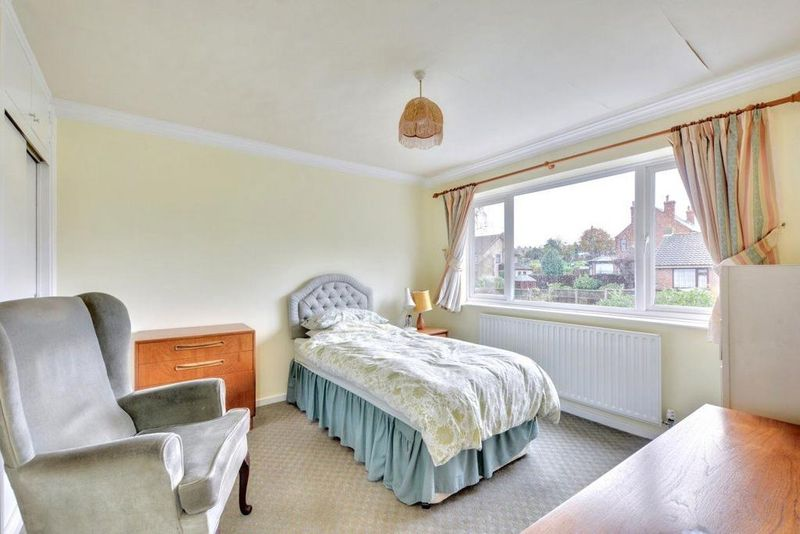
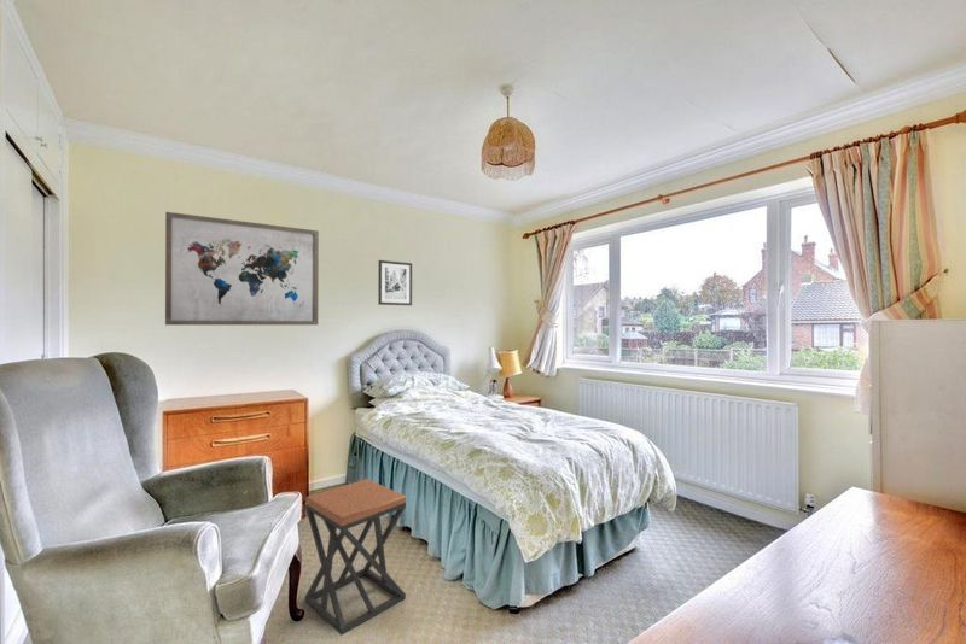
+ stool (355, 548)
+ wall art (249, 273)
+ wall art (395, 283)
